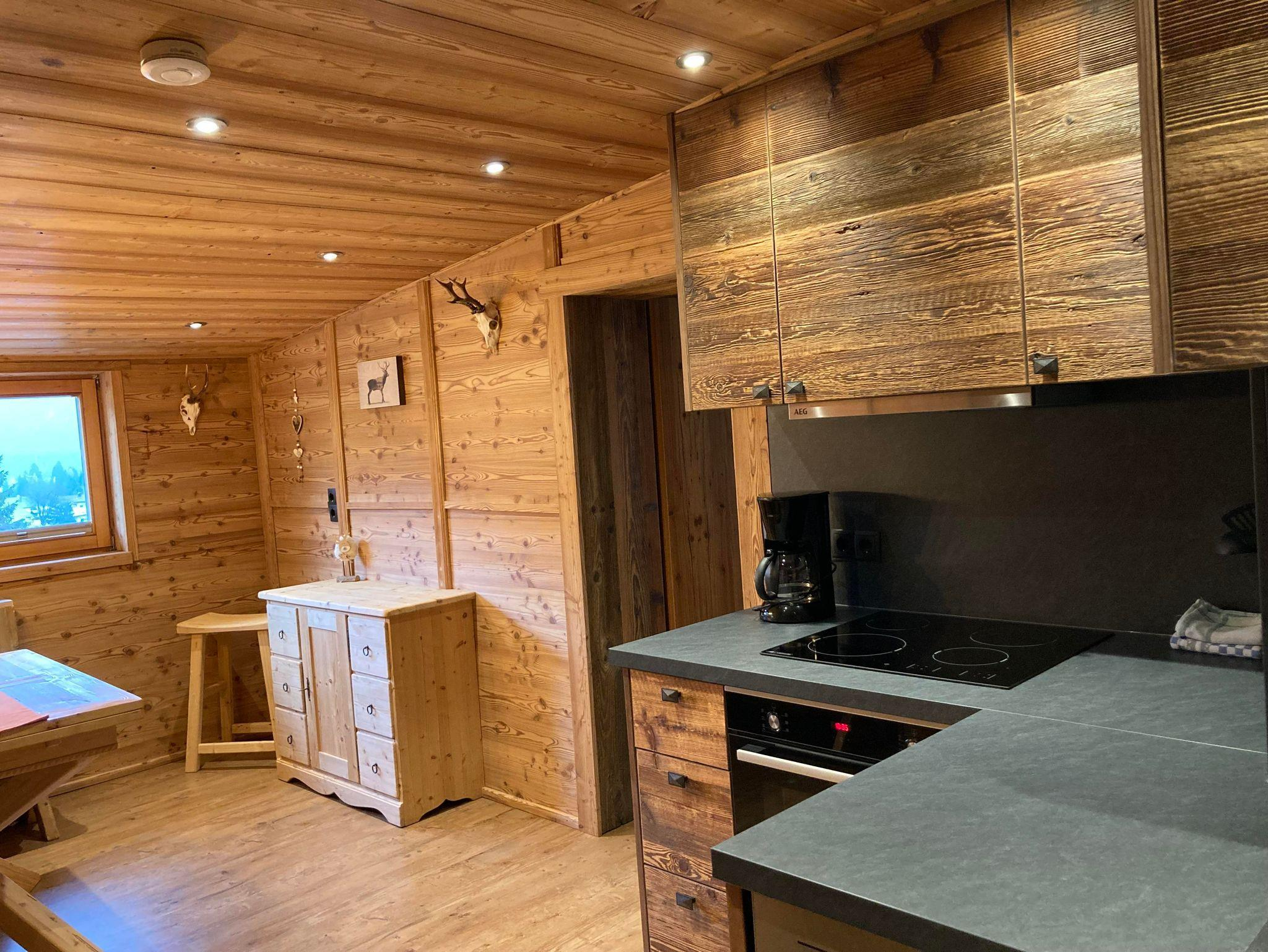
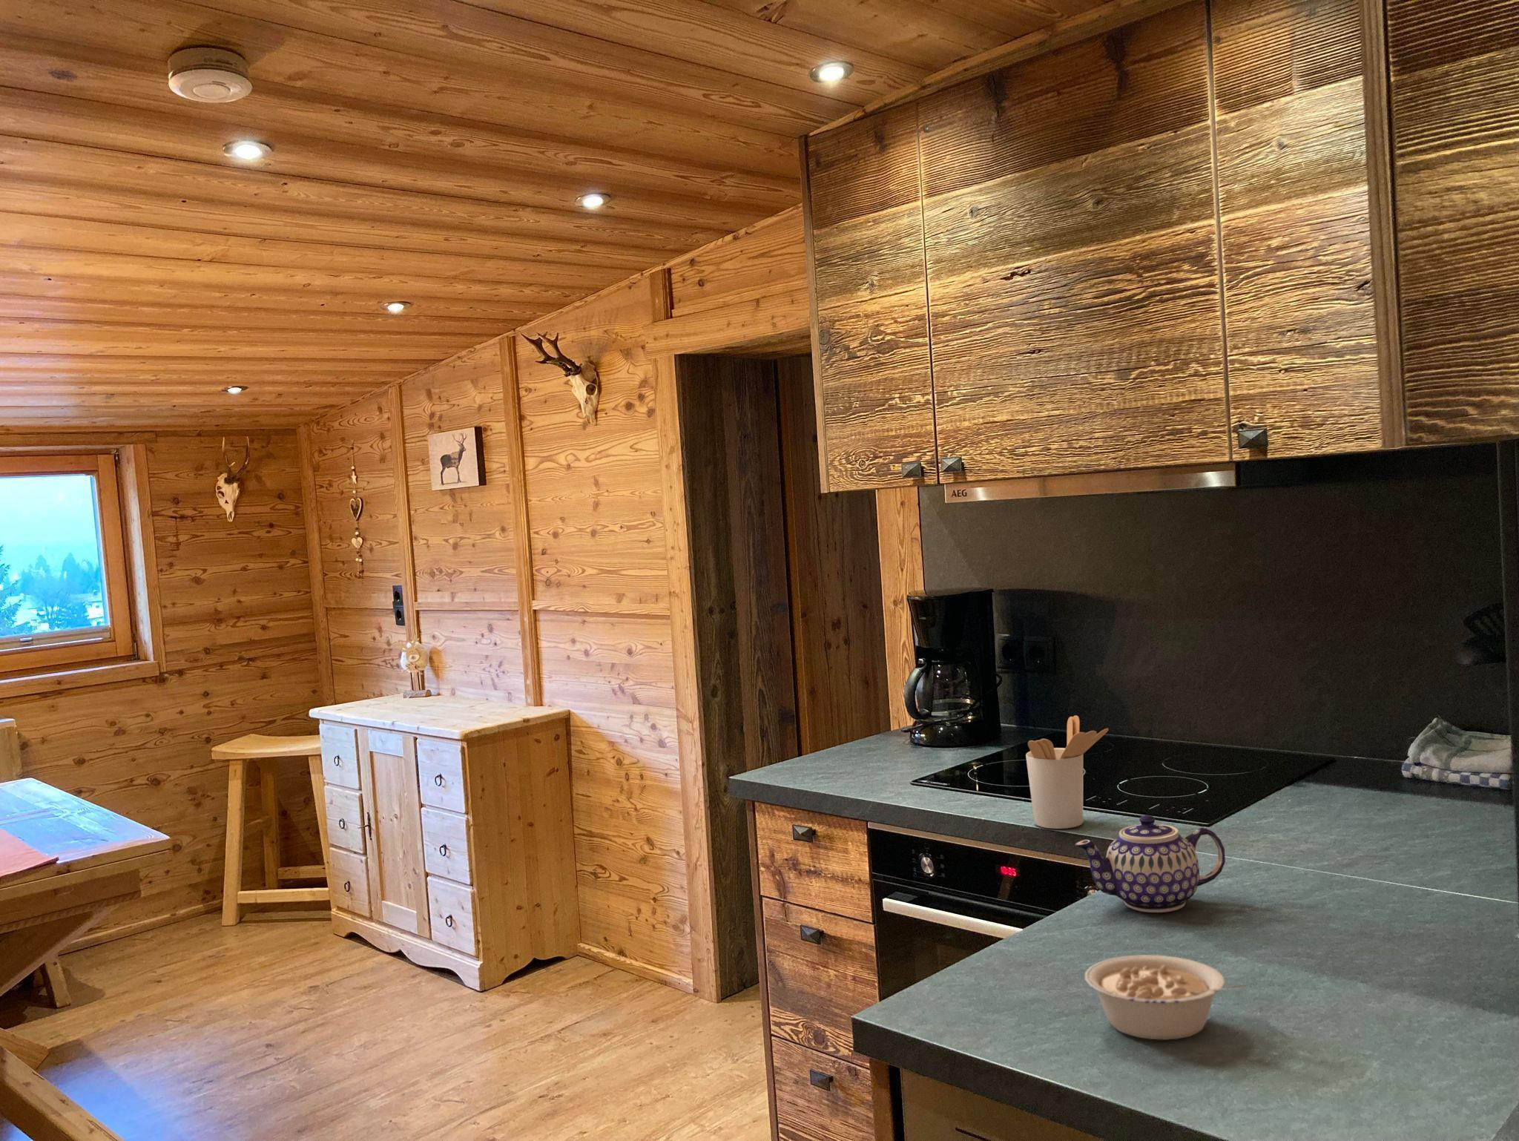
+ utensil holder (1067, 773)
+ teapot (1150, 859)
+ legume (1160, 995)
